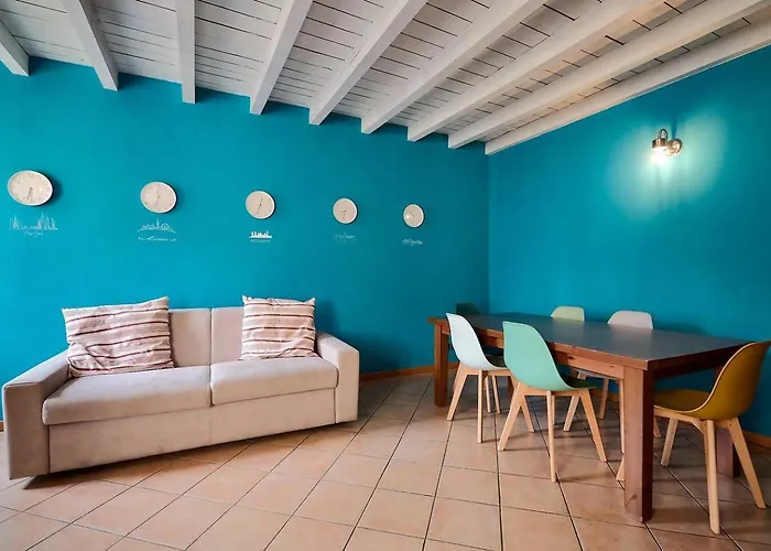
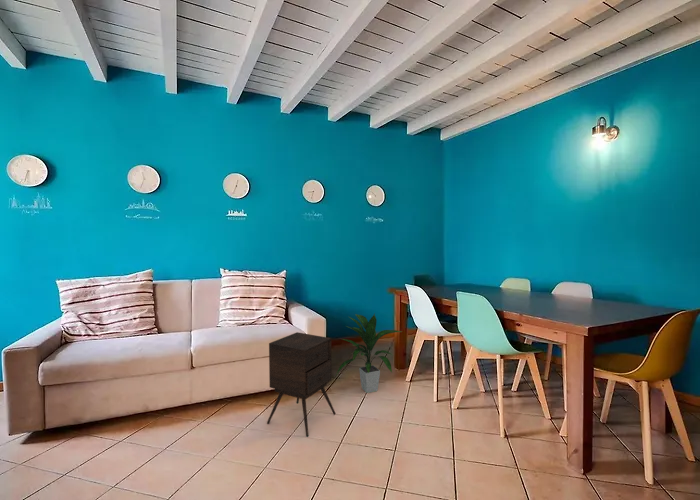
+ indoor plant (366, 350)
+ side table (302, 380)
